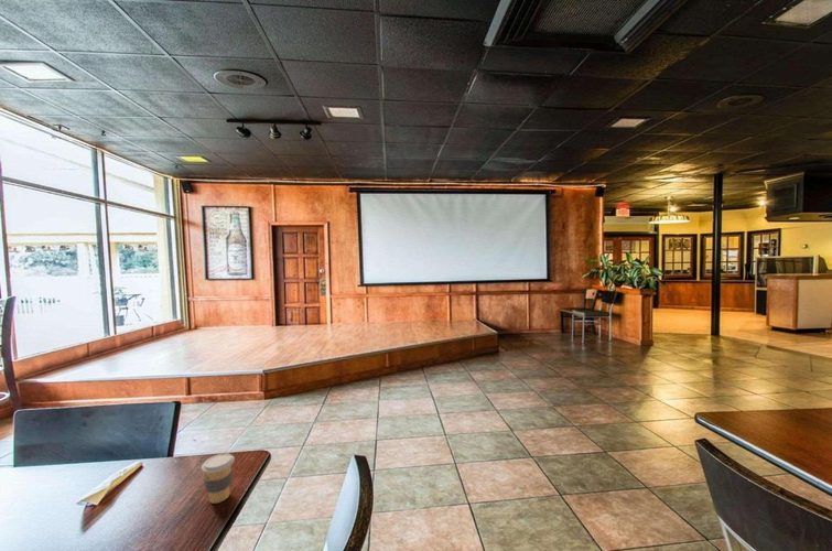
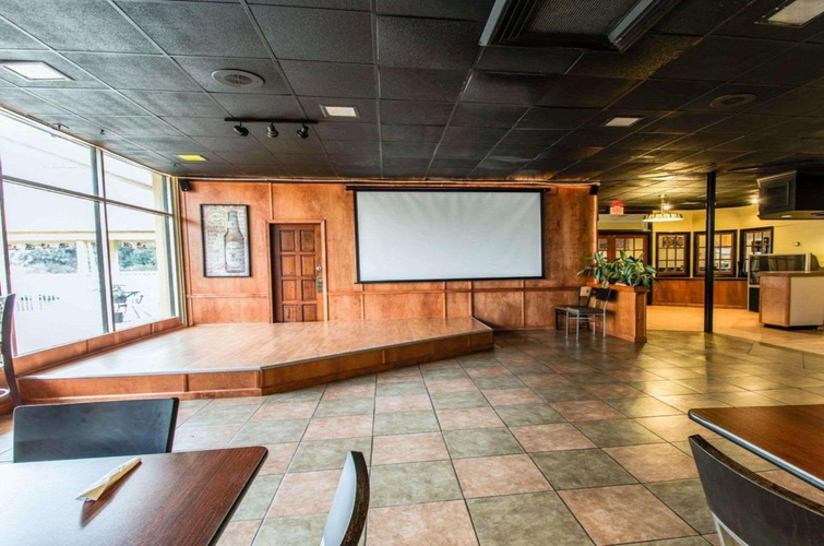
- coffee cup (218, 478)
